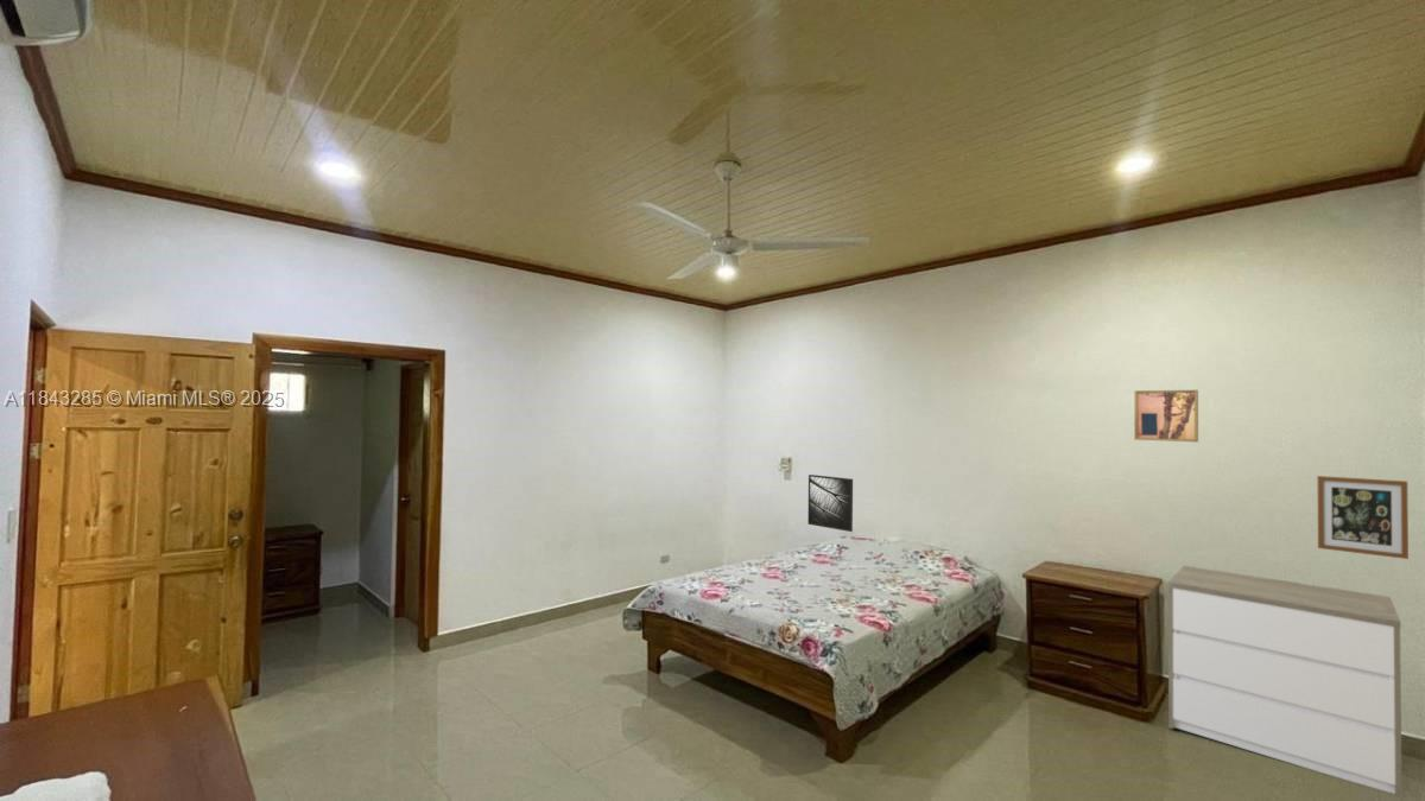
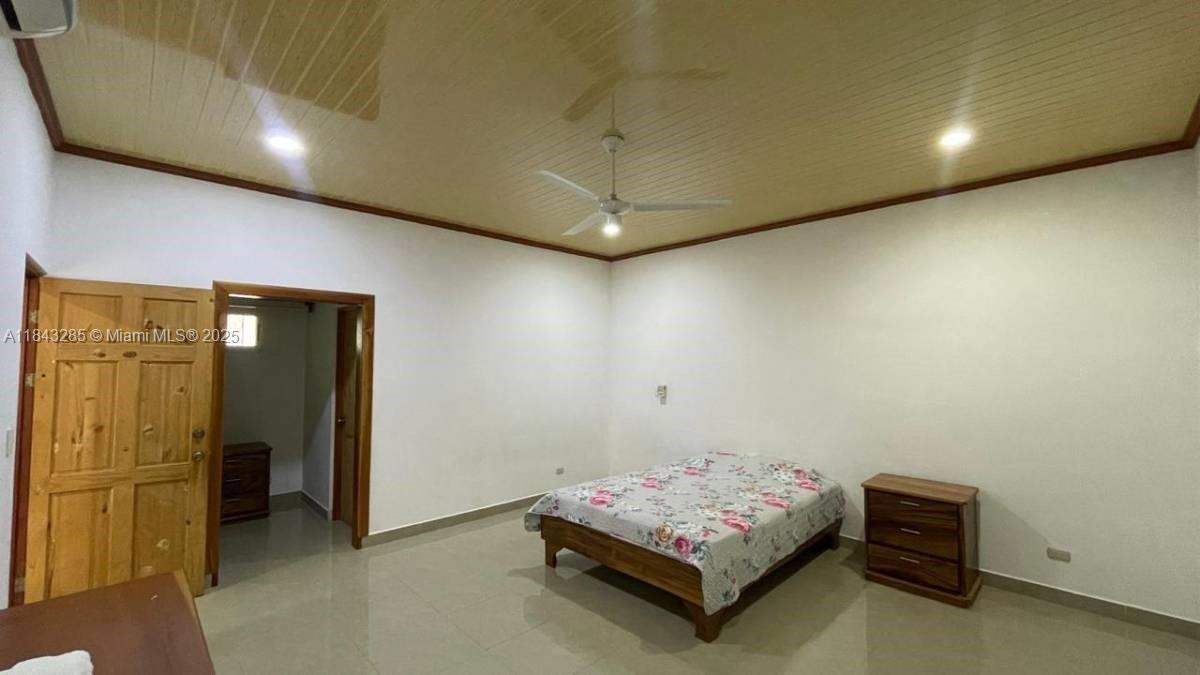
- wall art (1361, 515)
- wall art (1165, 415)
- dresser (1275, 663)
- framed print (829, 502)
